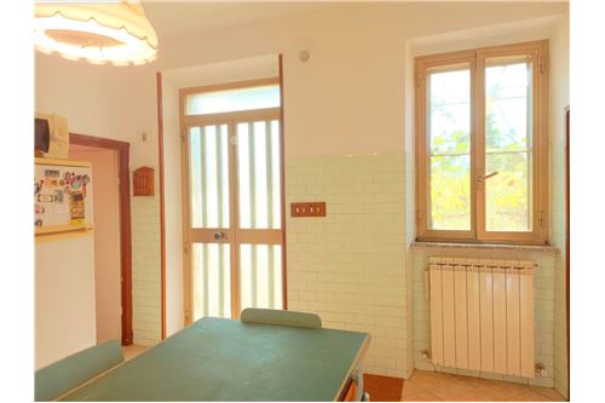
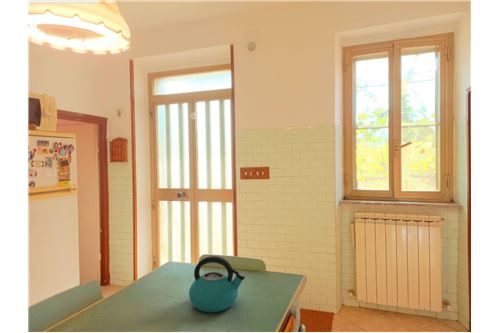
+ kettle (217, 280)
